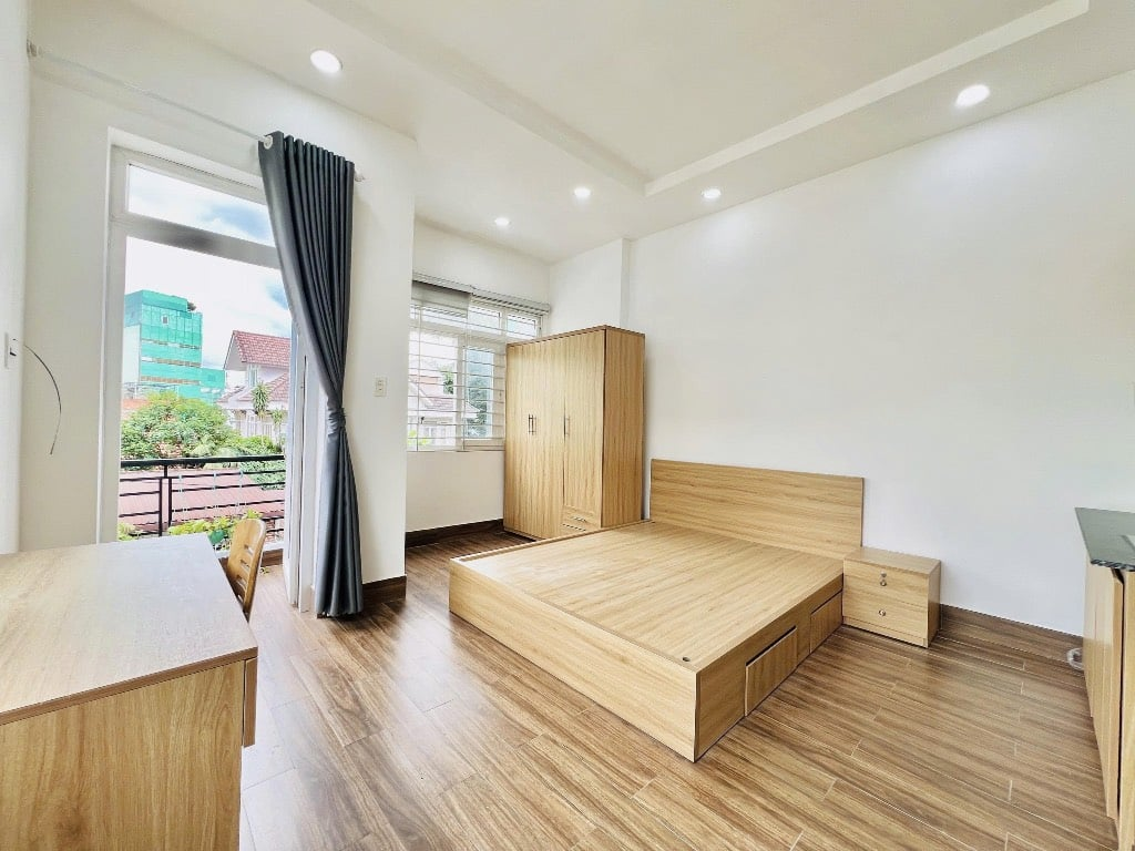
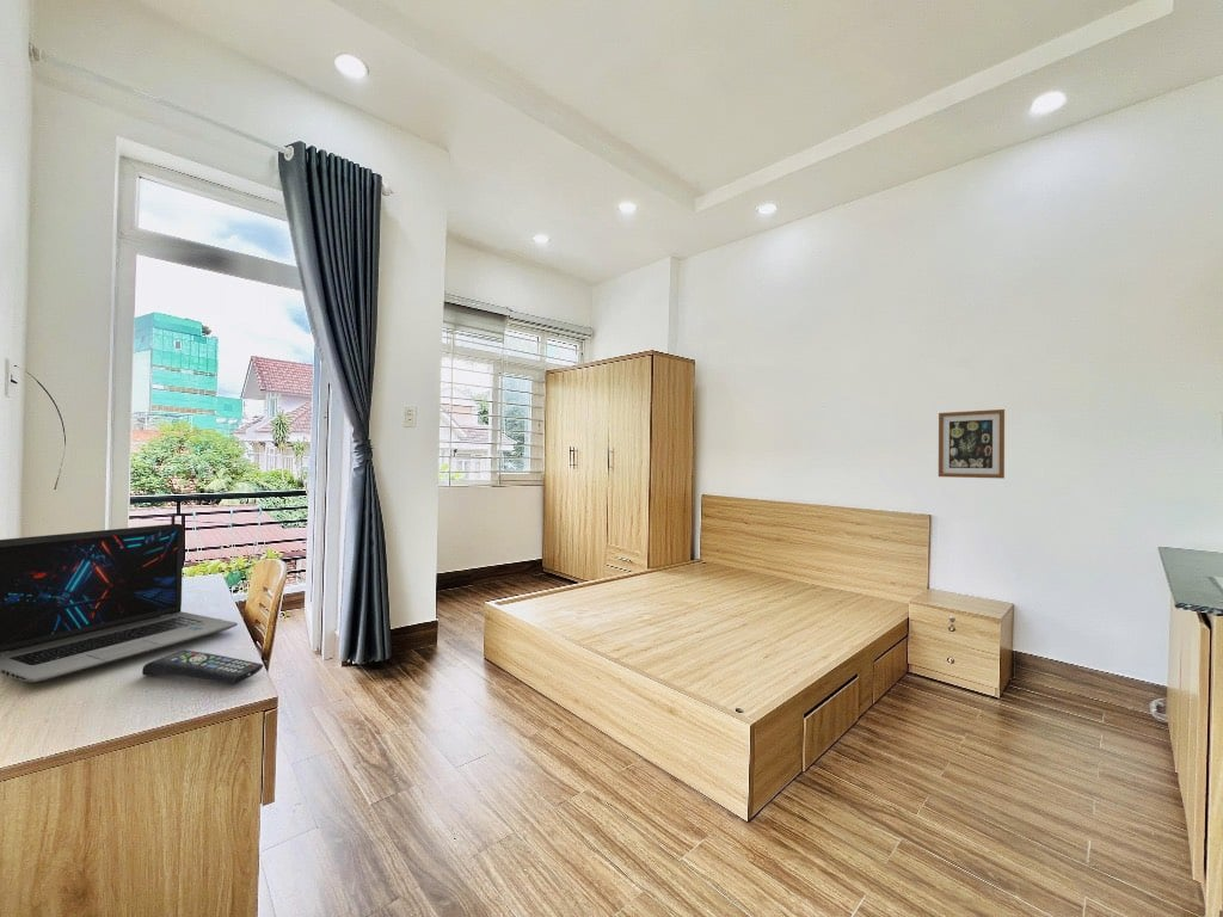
+ remote control (202, 666)
+ wall art (970, 444)
+ laptop (121, 591)
